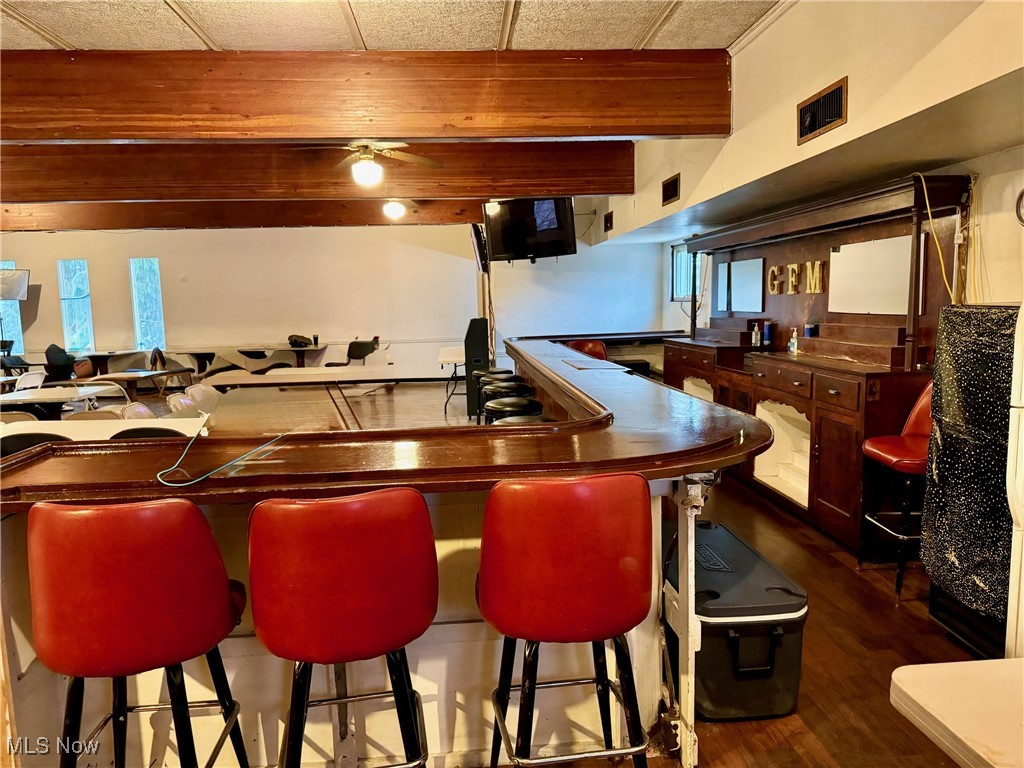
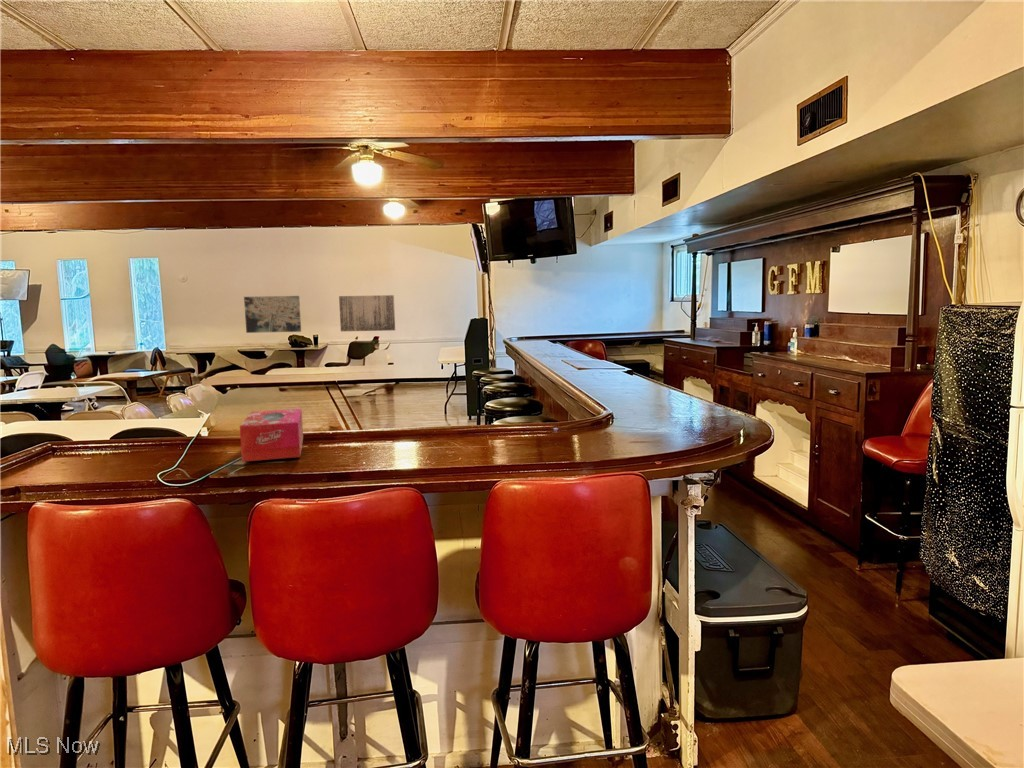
+ wall art (272, 314)
+ wall art (367, 313)
+ tissue box (274, 432)
